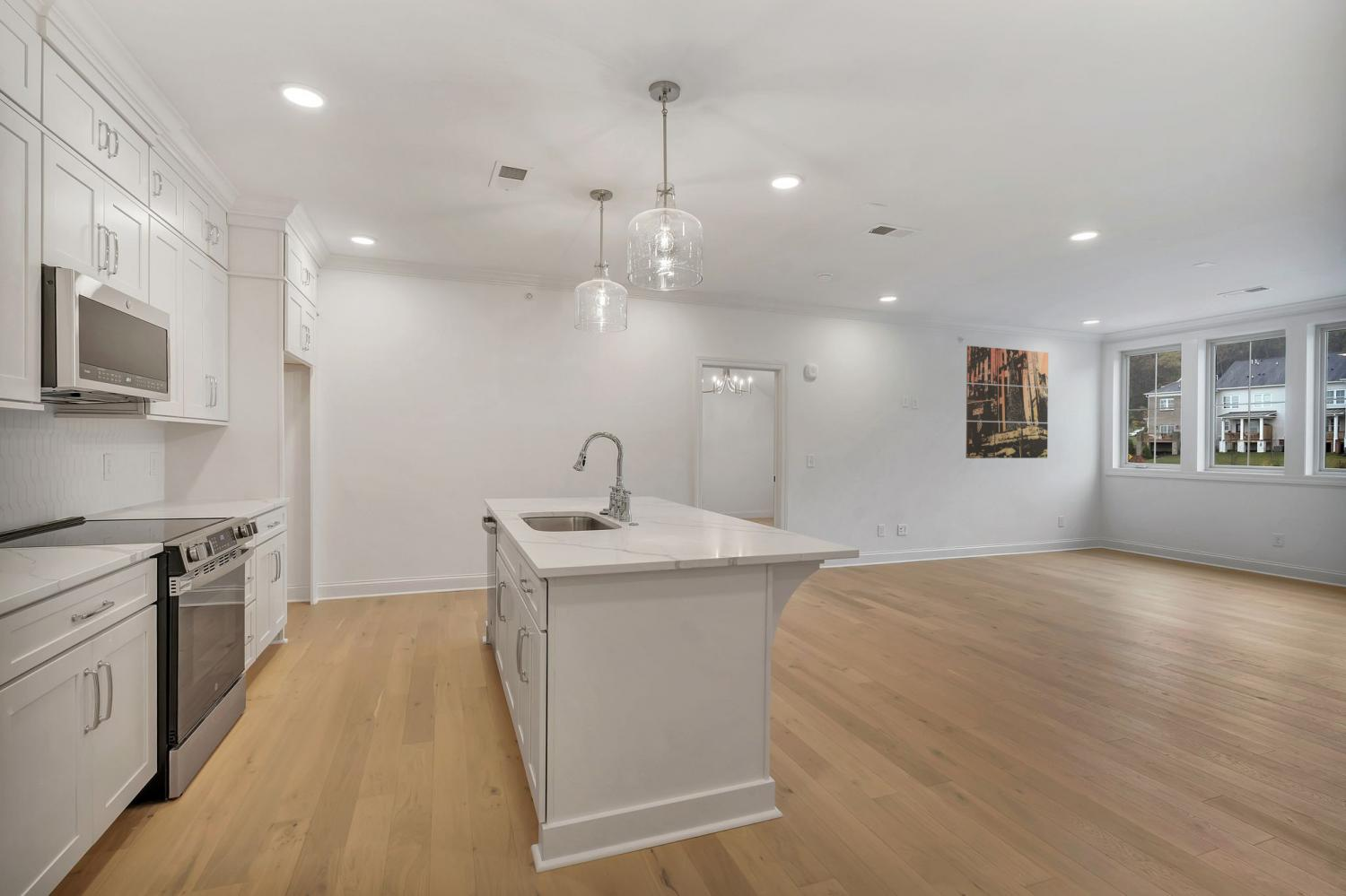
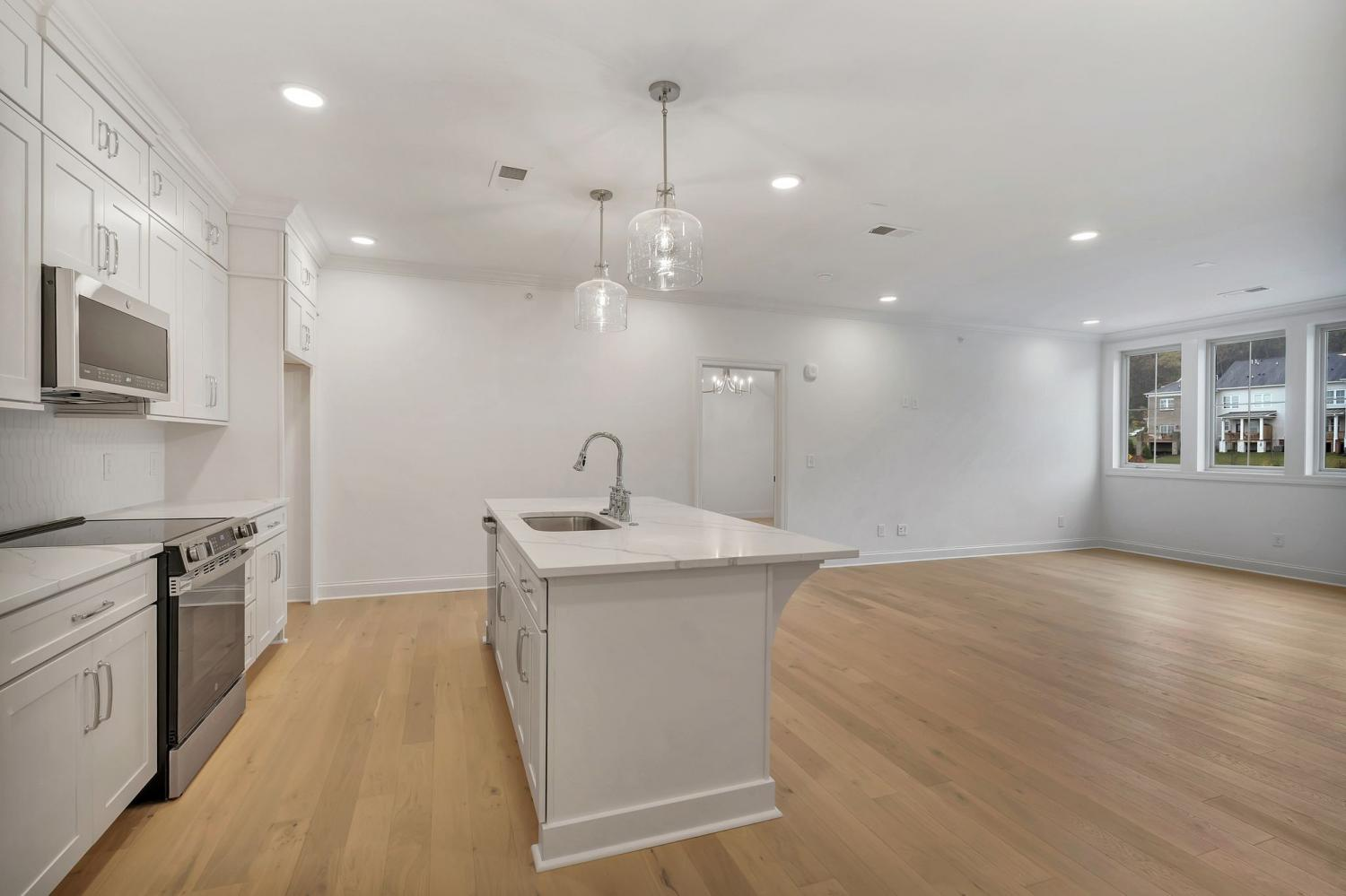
- wall art (1008, 404)
